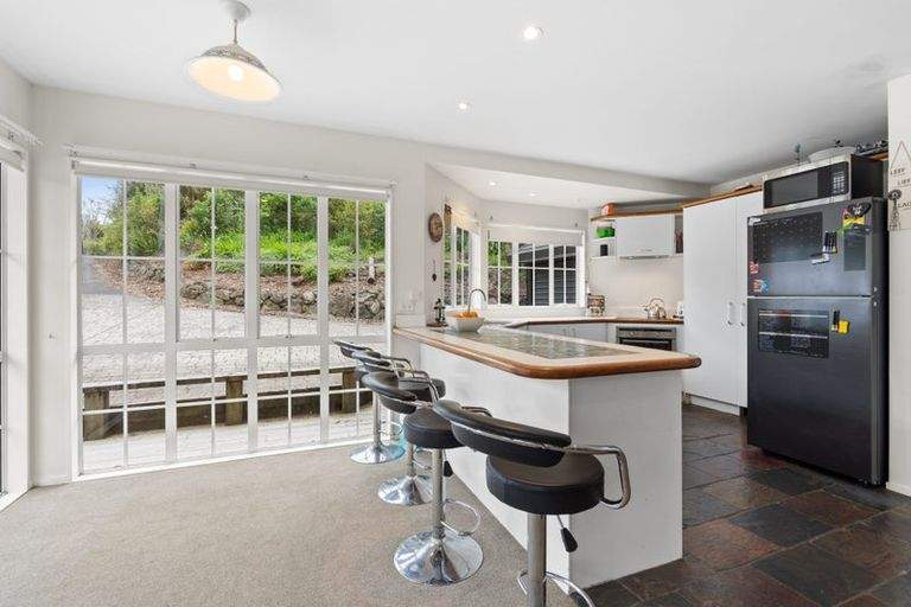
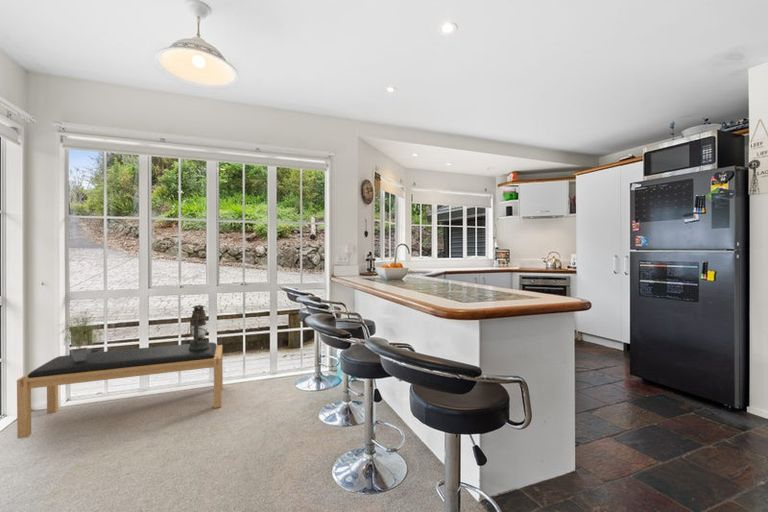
+ potted plant (81, 334)
+ bench (133, 376)
+ lantern (197, 326)
